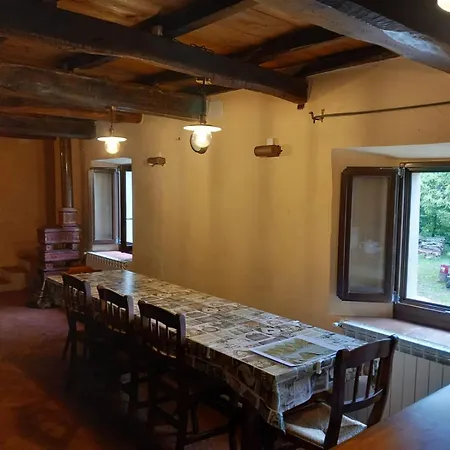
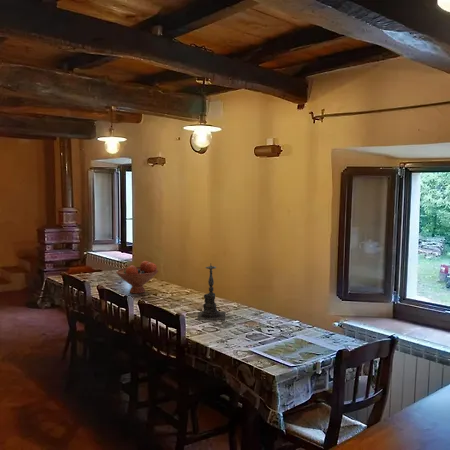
+ candle holder (211, 287)
+ fruit bowl (137, 277)
